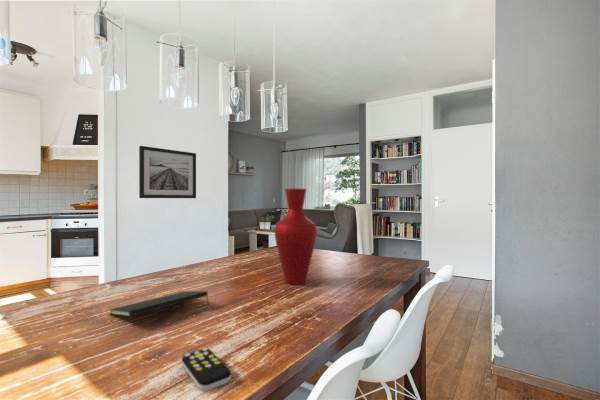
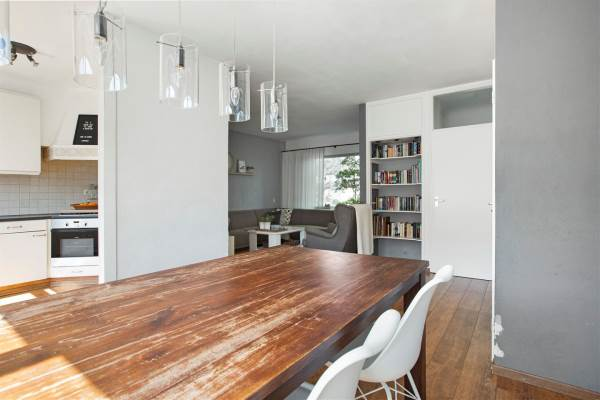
- notepad (159, 302)
- vase (295, 235)
- remote control (205, 367)
- wall art (169, 174)
